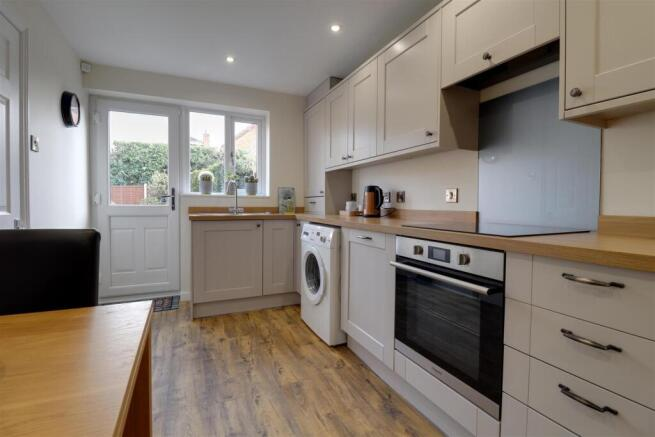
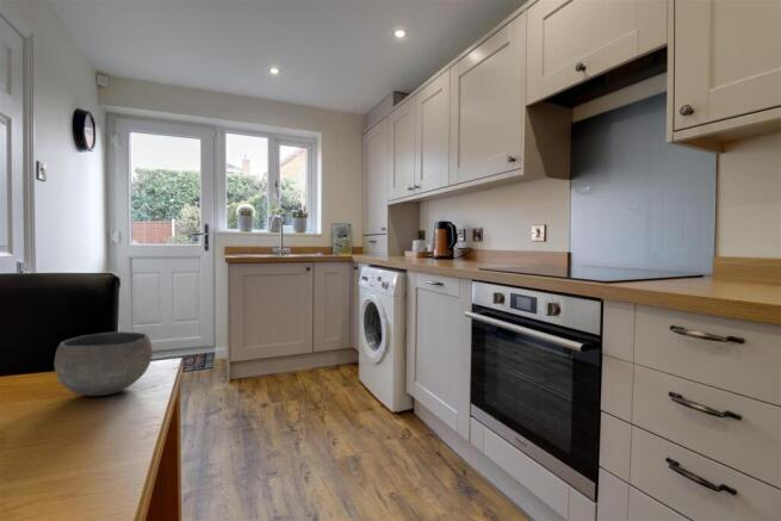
+ bowl (106, 364)
